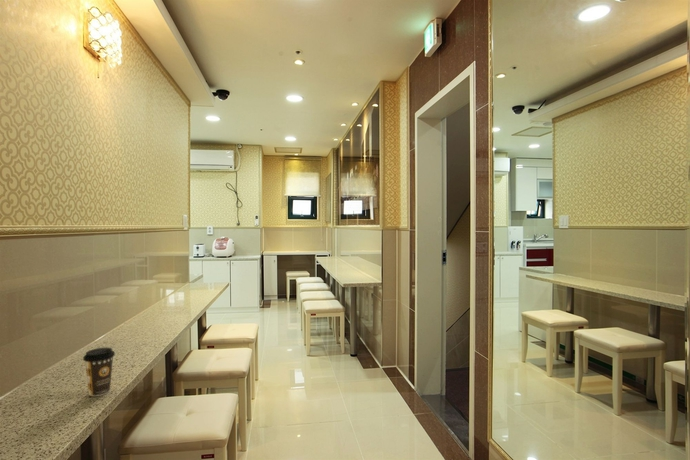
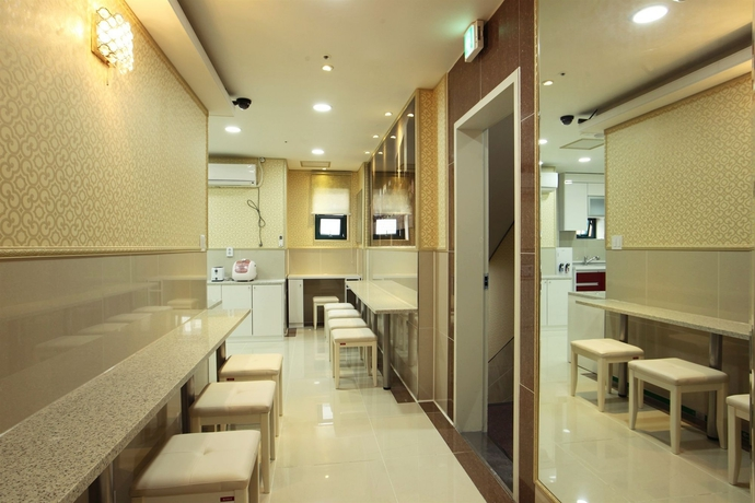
- coffee cup (99, 371)
